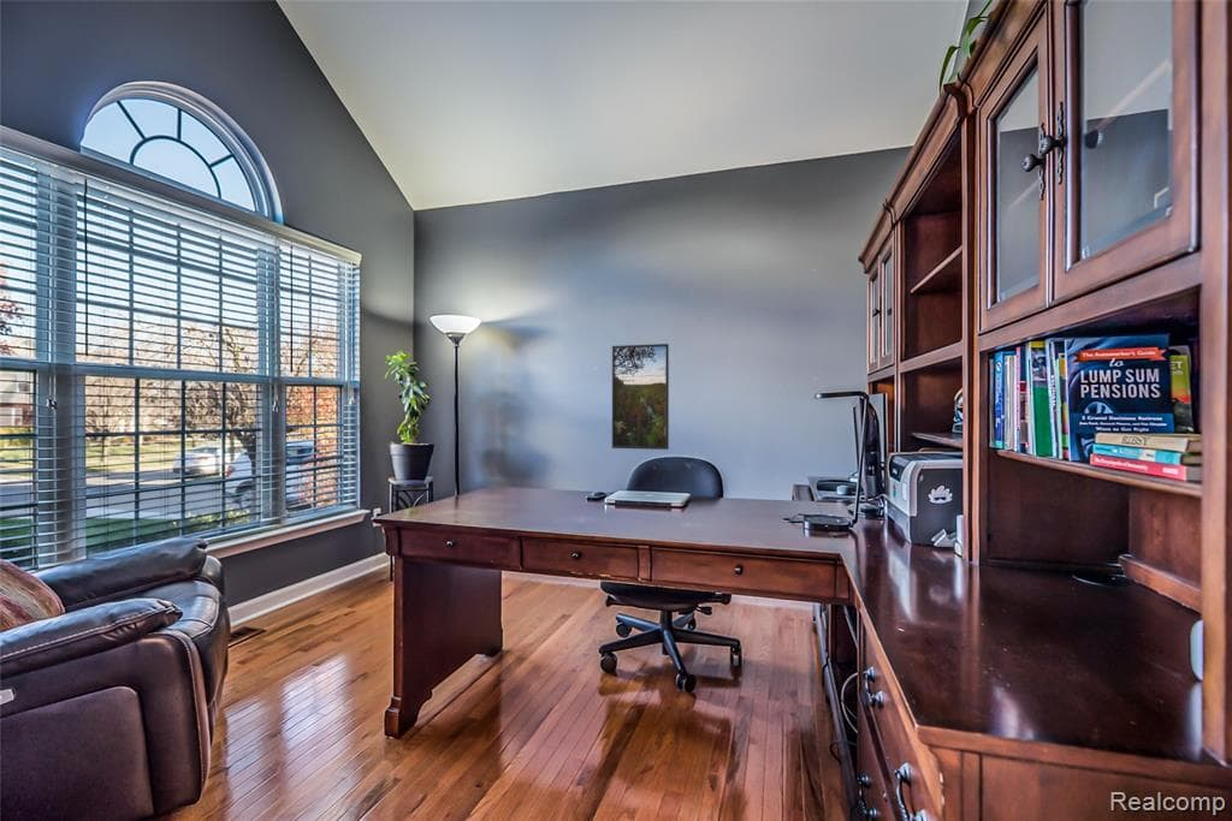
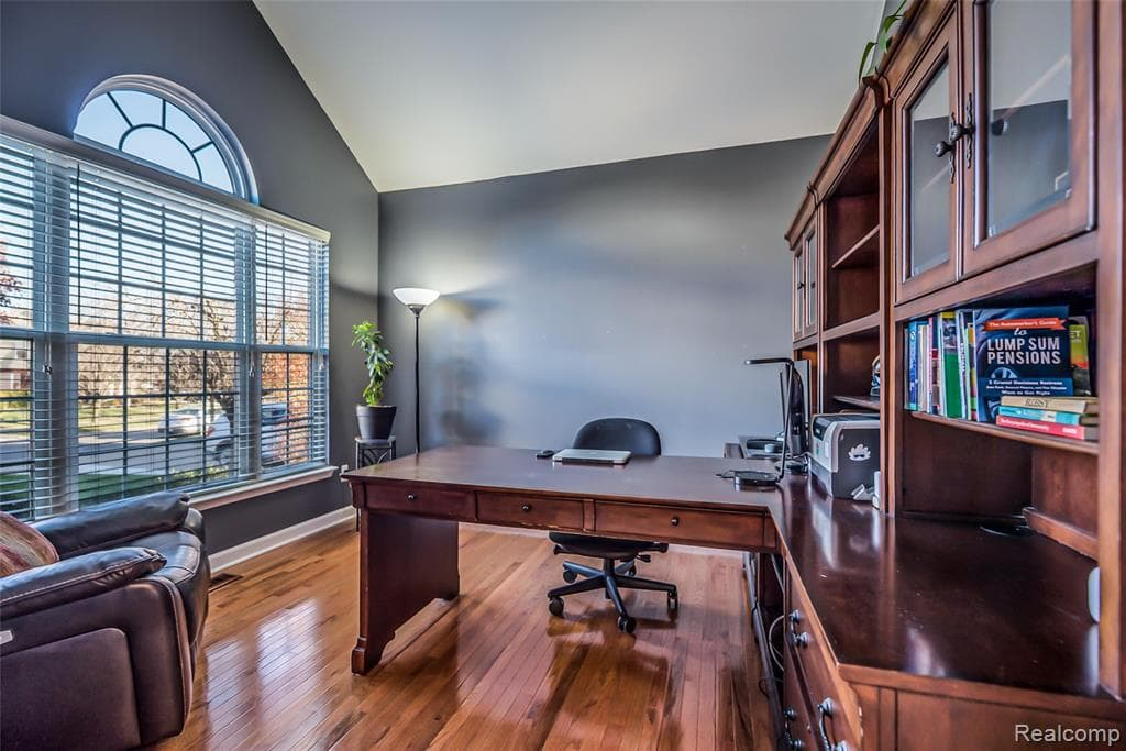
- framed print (639, 397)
